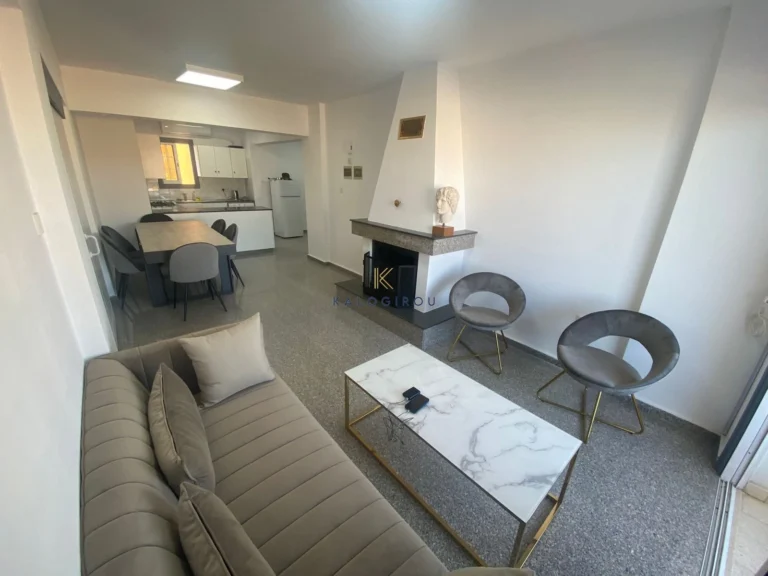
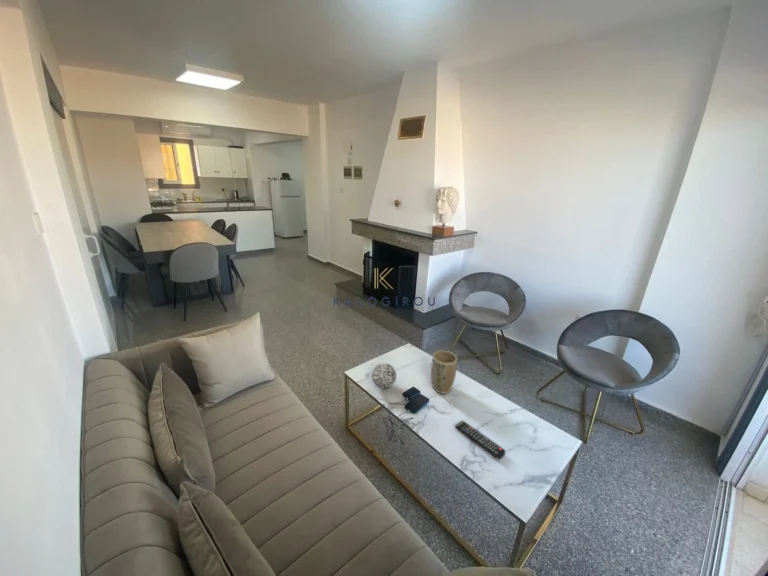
+ decorative ball (384, 374)
+ remote control (478, 439)
+ plant pot (443, 372)
